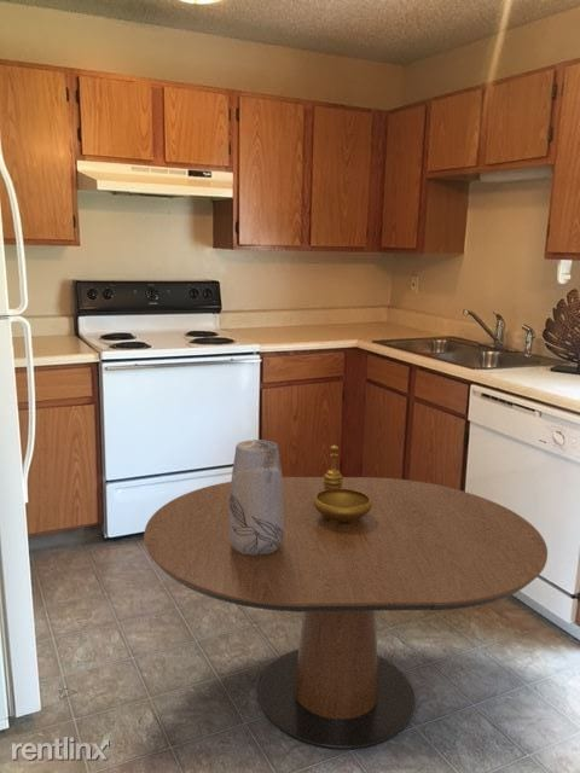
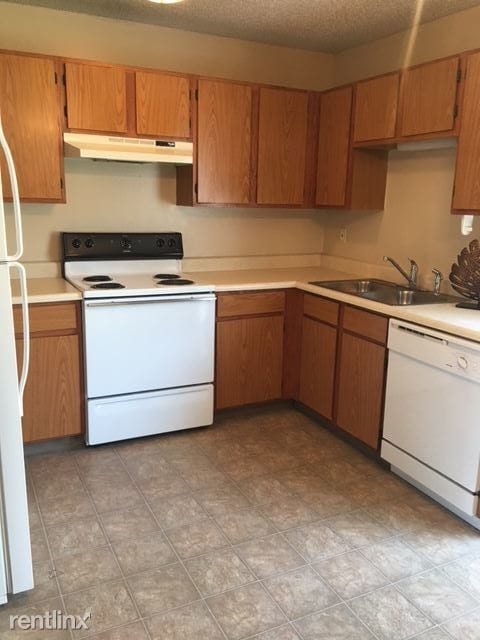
- decorative bowl (340, 482)
- dining table (336, 598)
- vase (256, 495)
